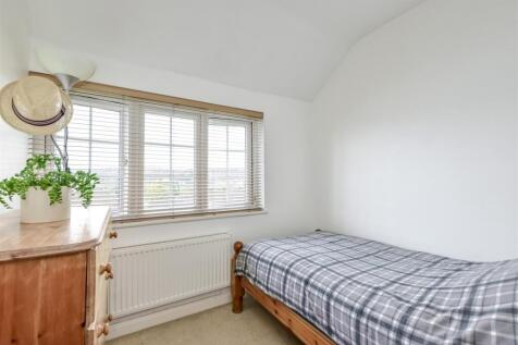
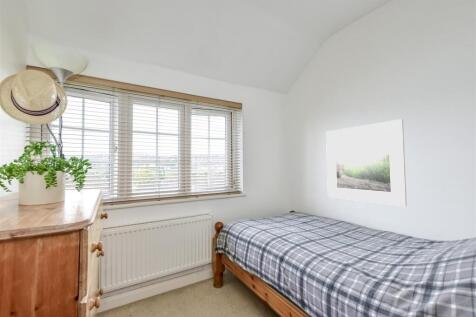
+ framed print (360, 163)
